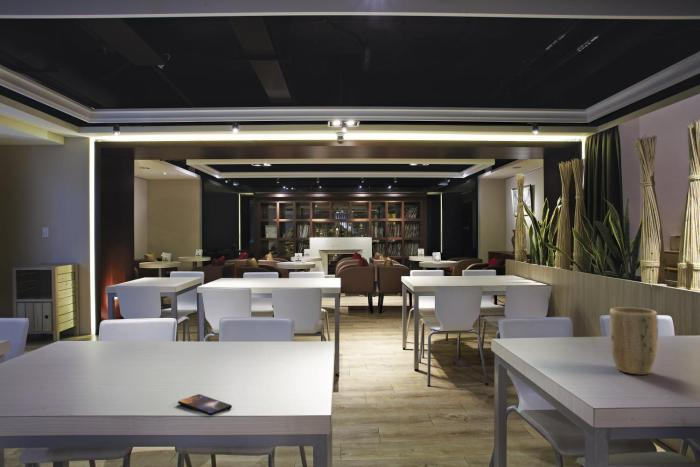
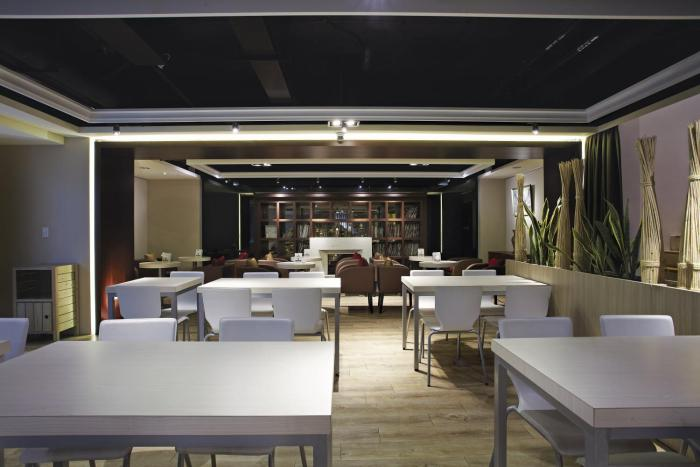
- plant pot (633, 340)
- smartphone (204, 404)
